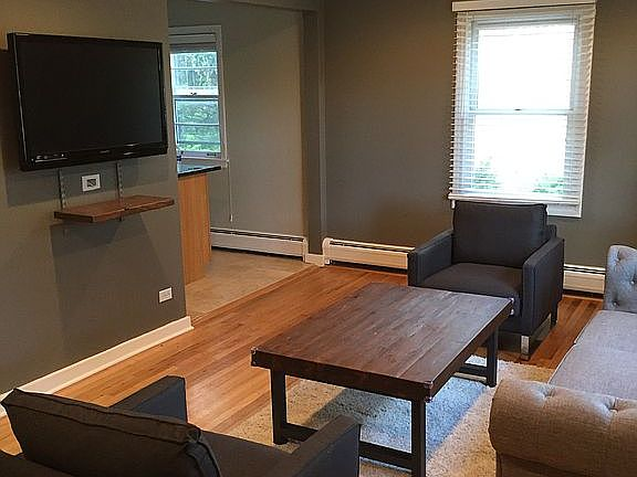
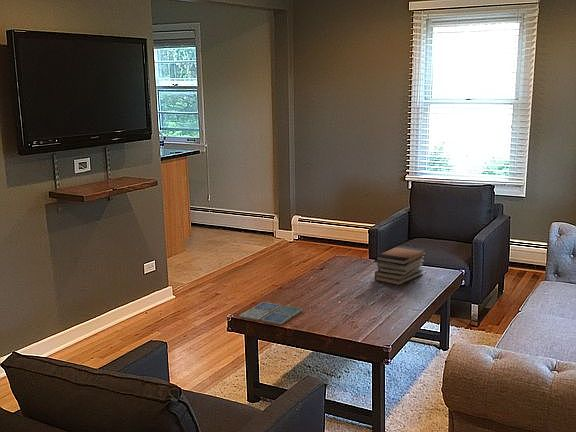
+ drink coaster (271, 312)
+ book stack (400, 264)
